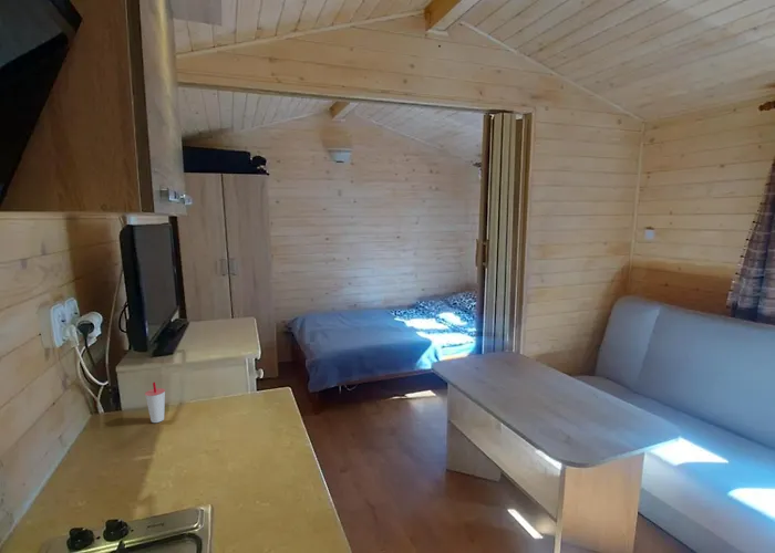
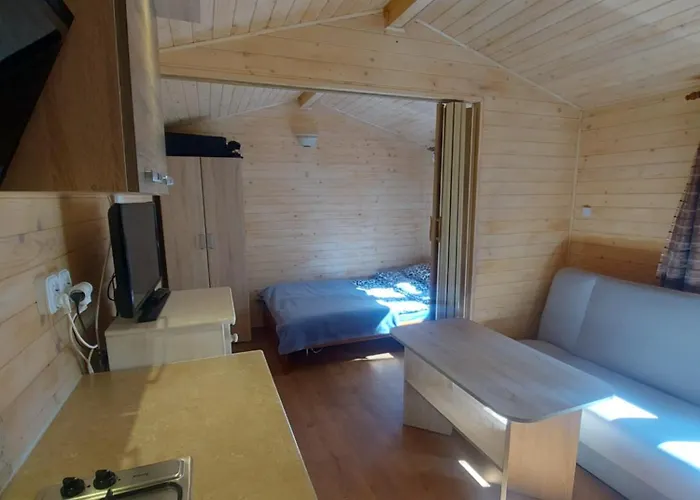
- cup (155, 400)
